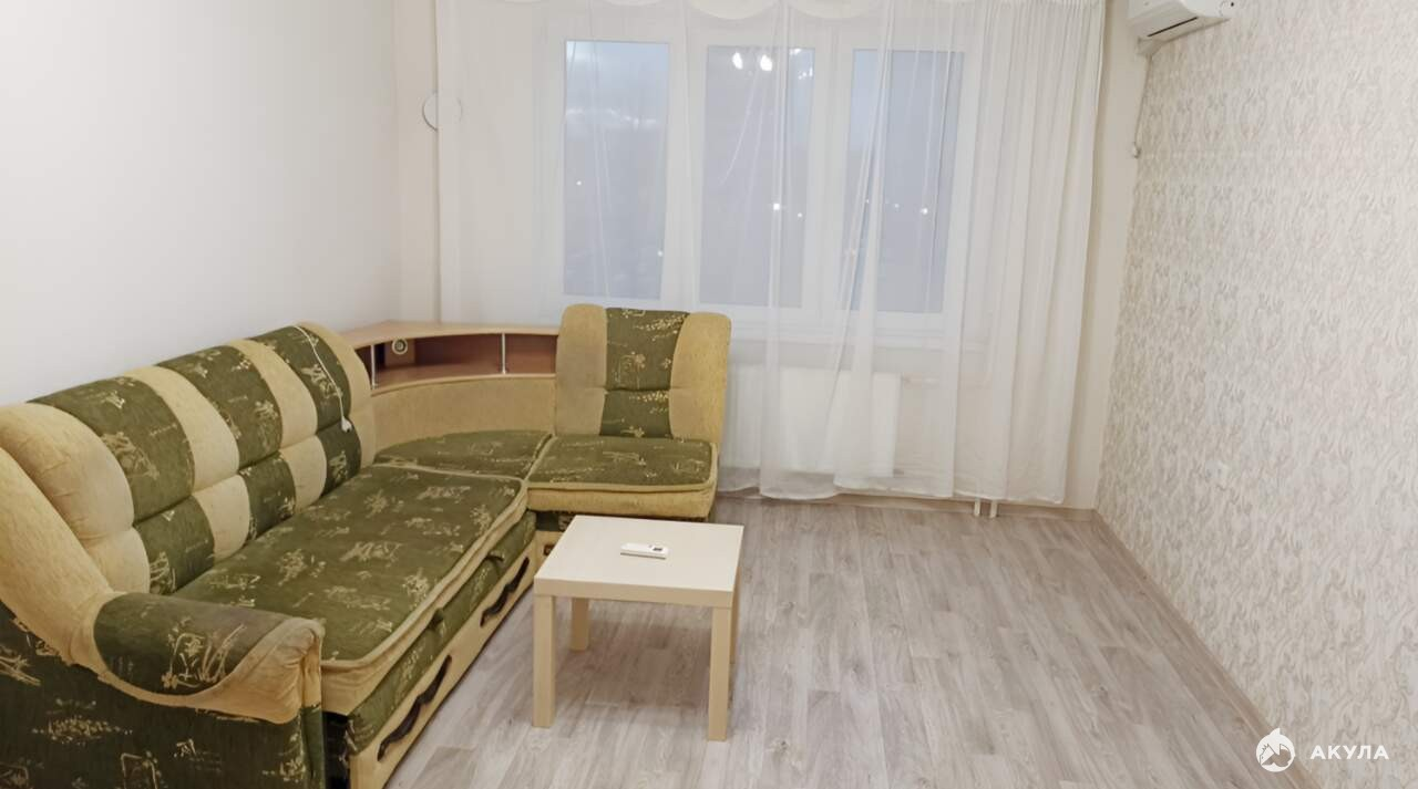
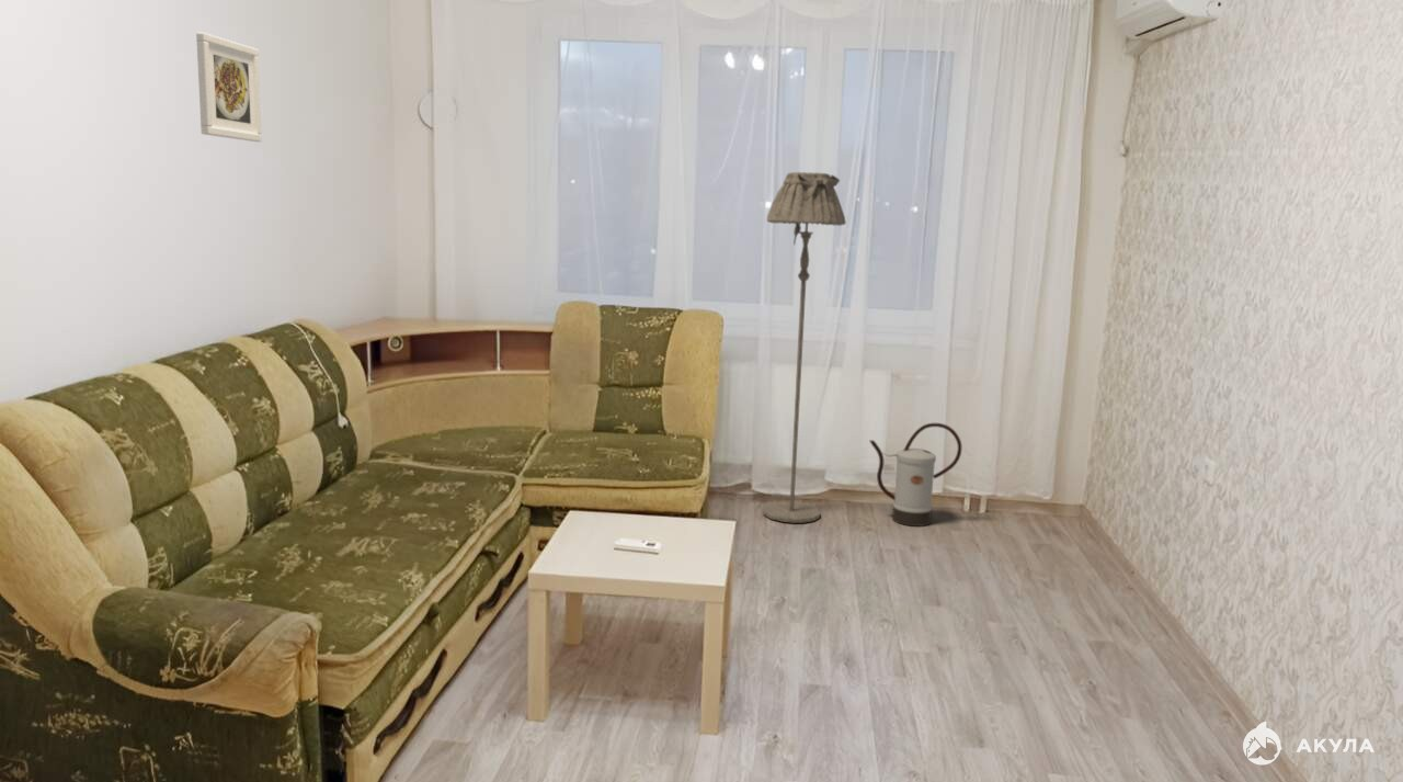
+ watering can (913, 471)
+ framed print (230, 90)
+ floor lamp (799, 348)
